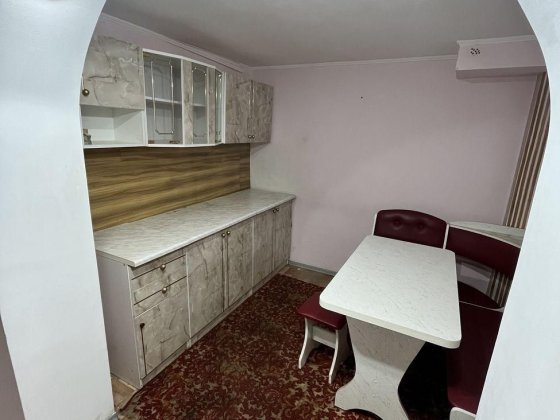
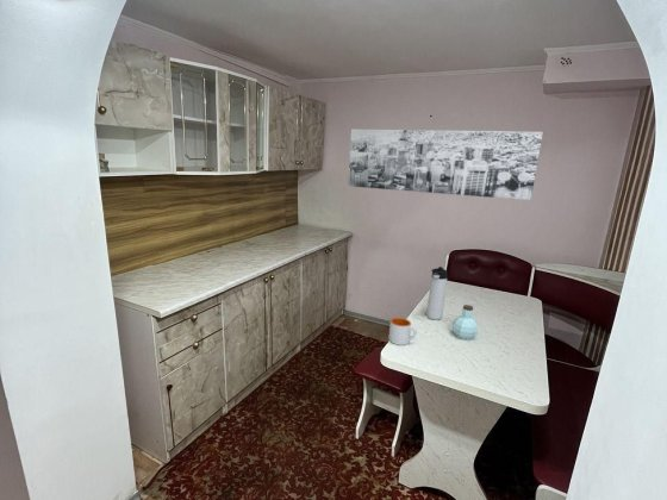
+ jar (466, 320)
+ thermos bottle (436, 293)
+ mug (403, 331)
+ wall art (435, 162)
